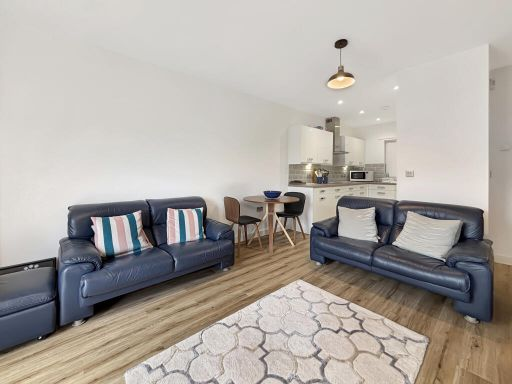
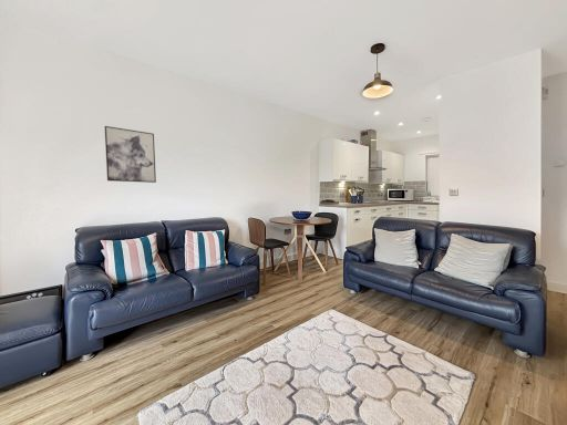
+ wall art (131, 155)
